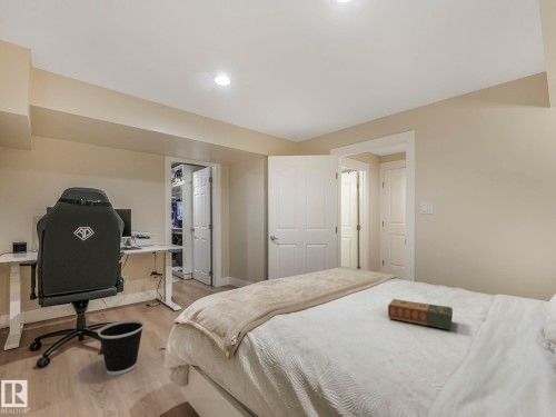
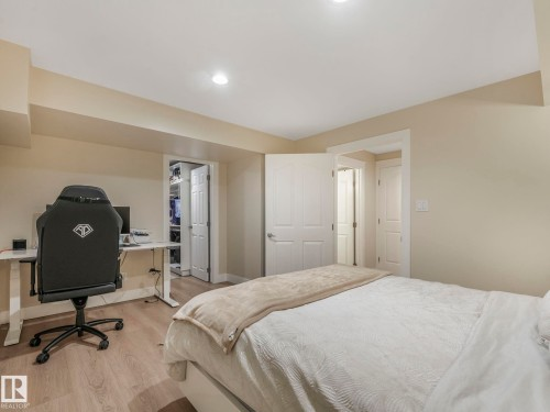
- wastebasket (121, 347)
- book (419, 312)
